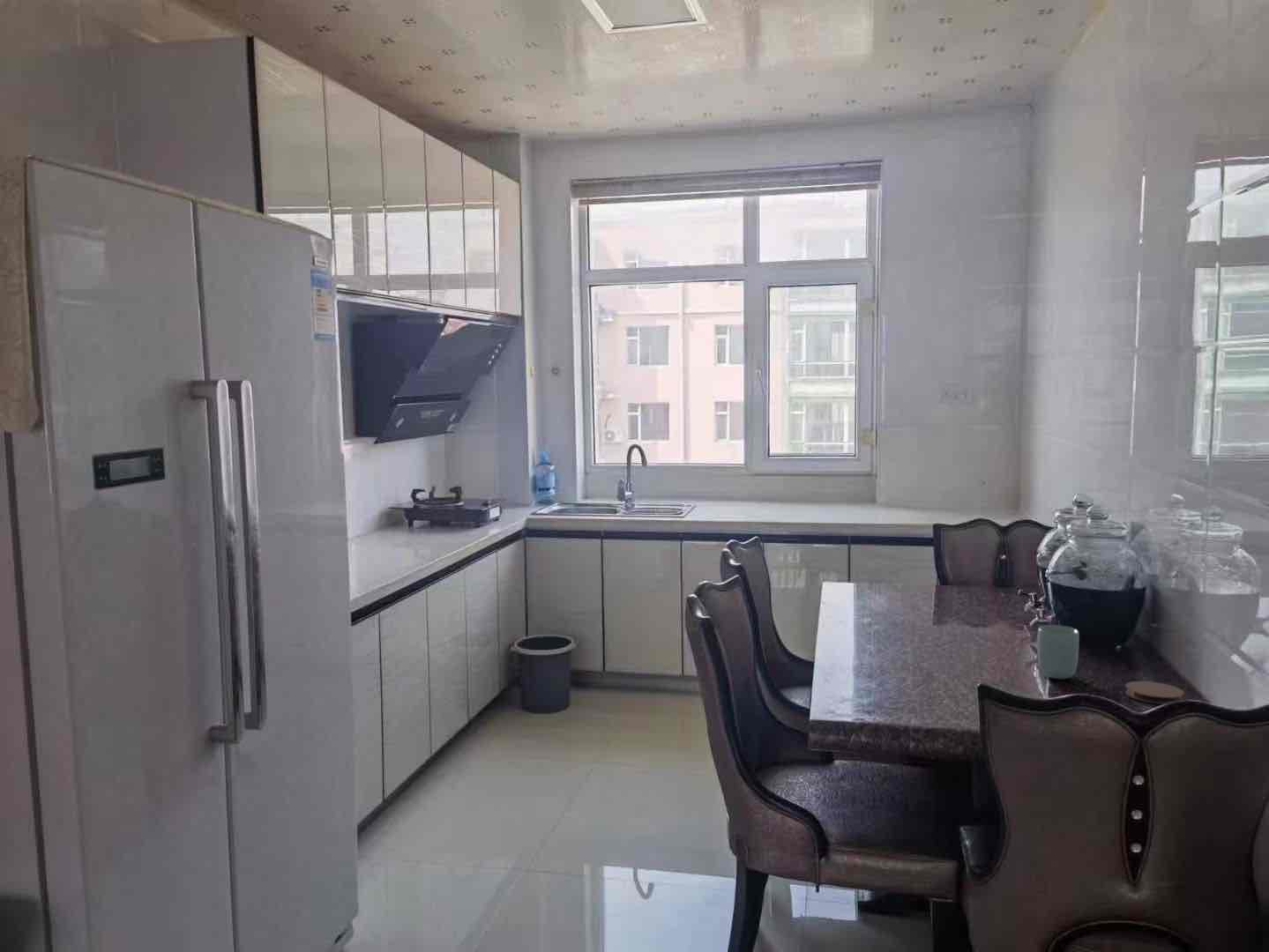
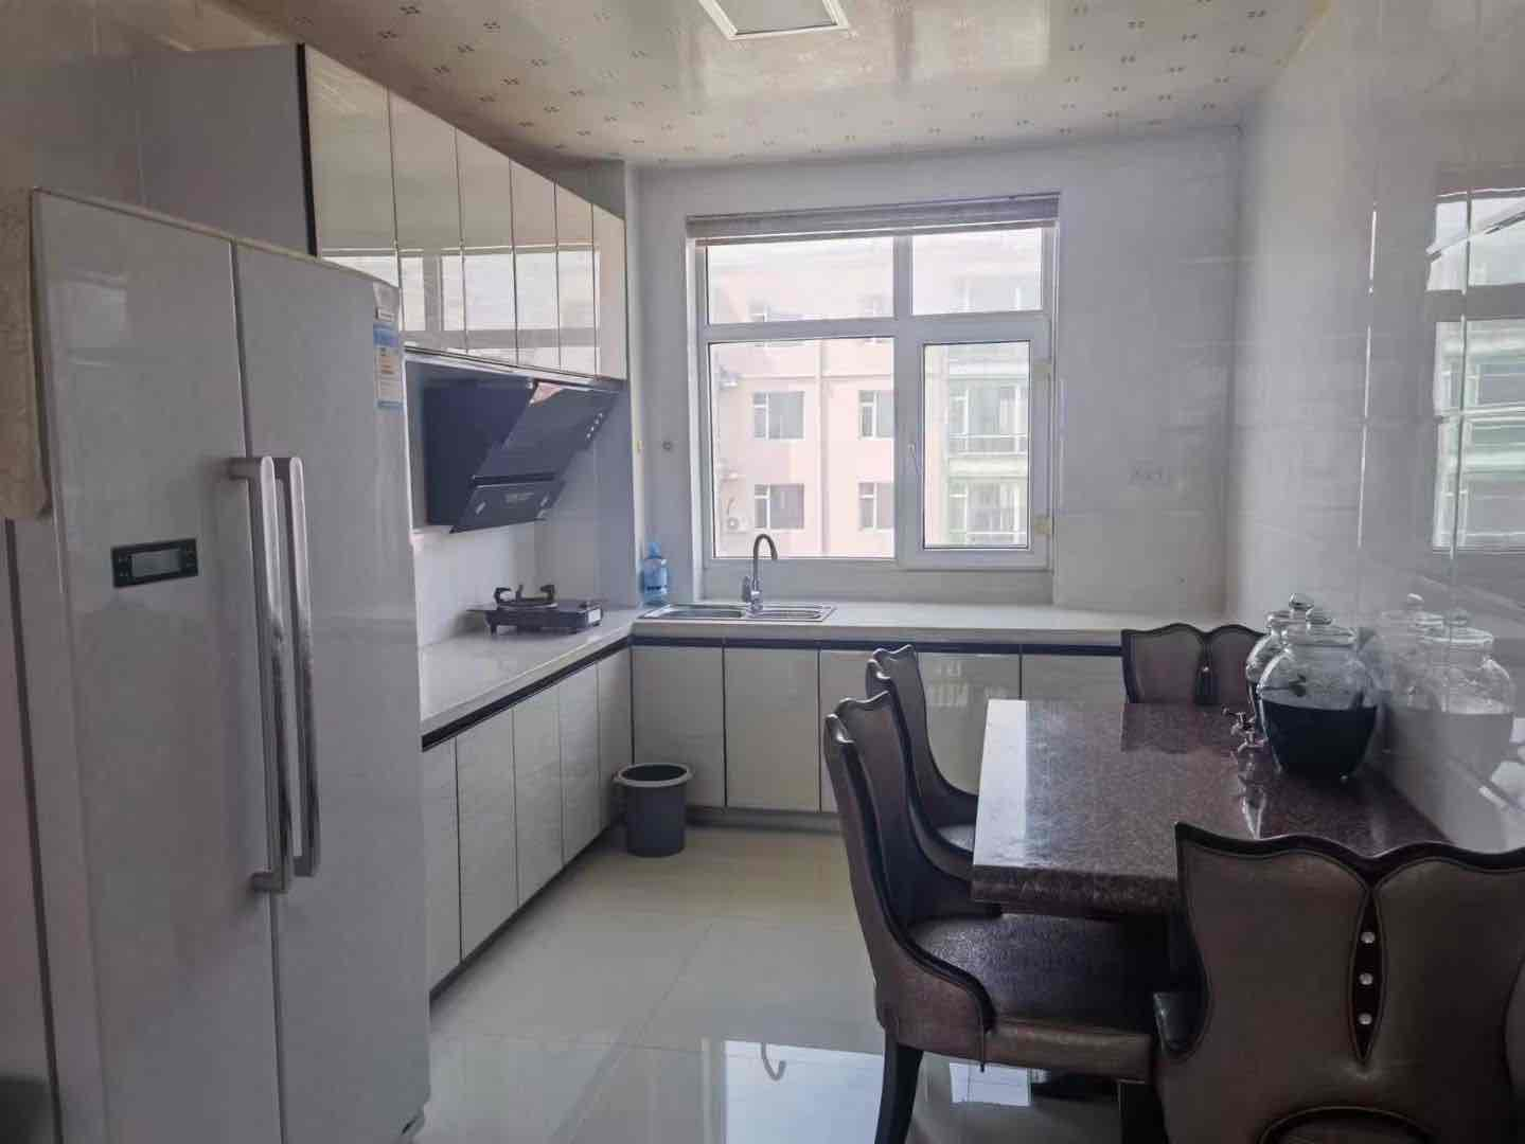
- cup (1057, 652)
- coaster (1153, 692)
